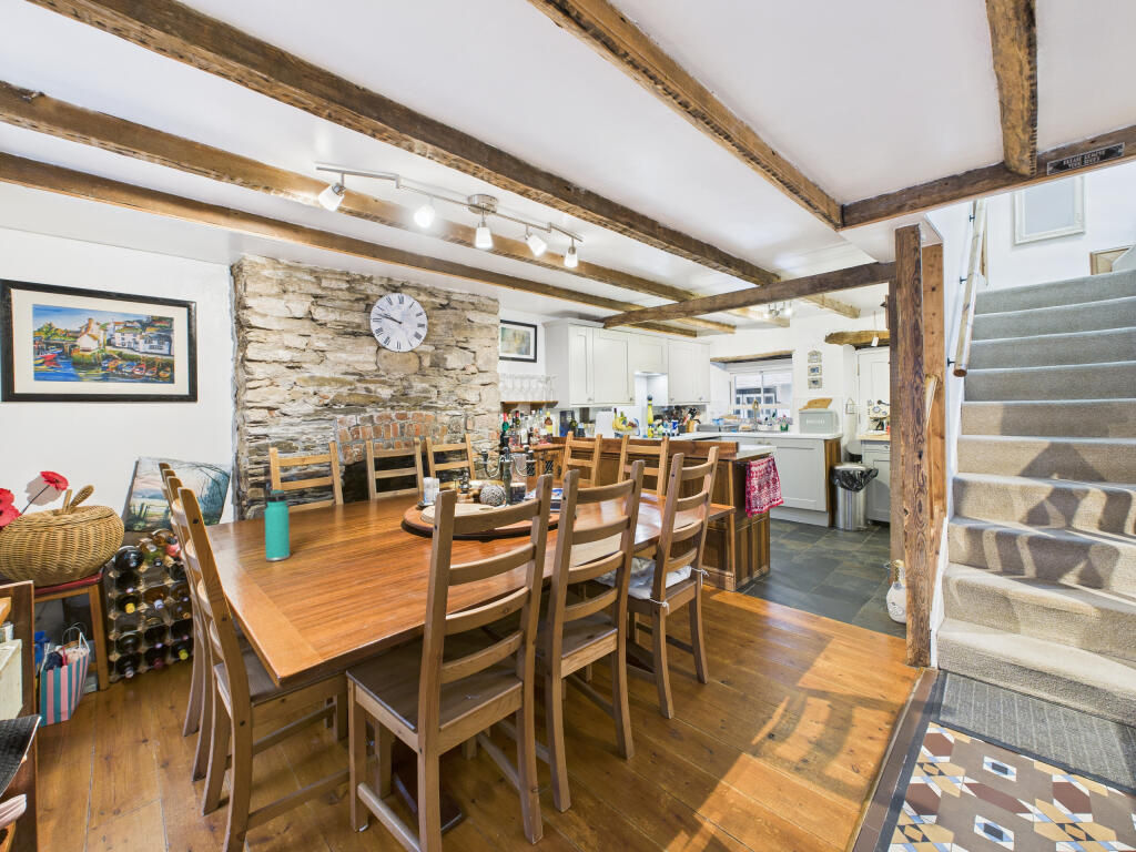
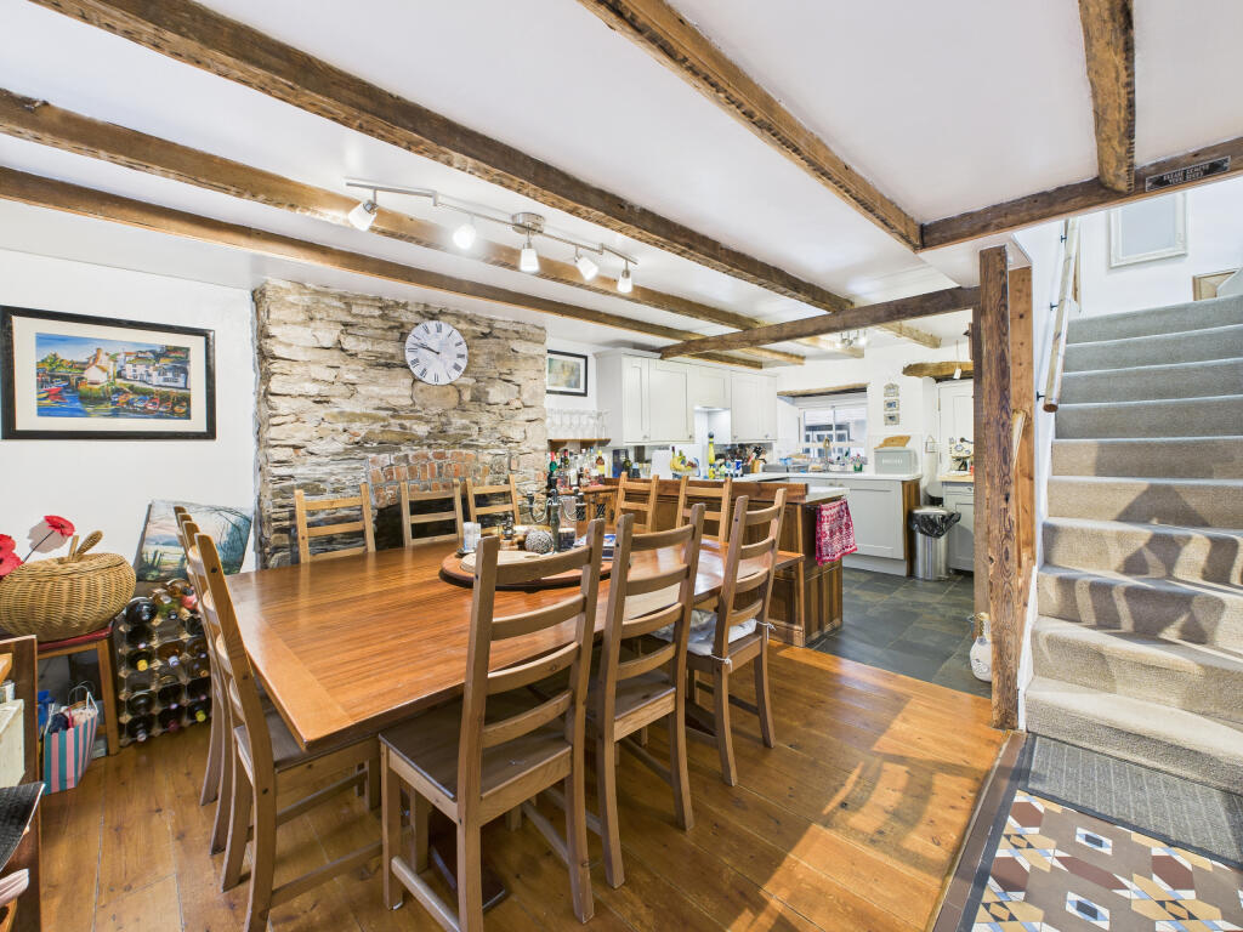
- thermos bottle (276, 524)
